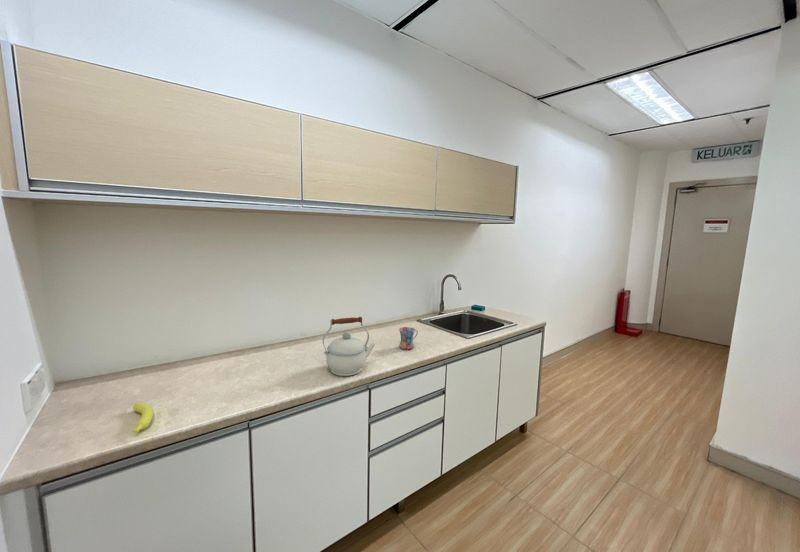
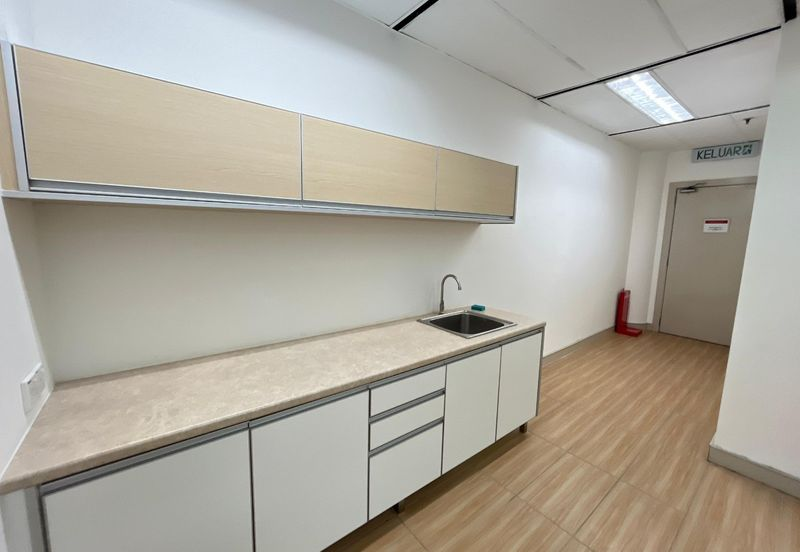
- mug (408, 338)
- banana (142, 416)
- kettle (349, 343)
